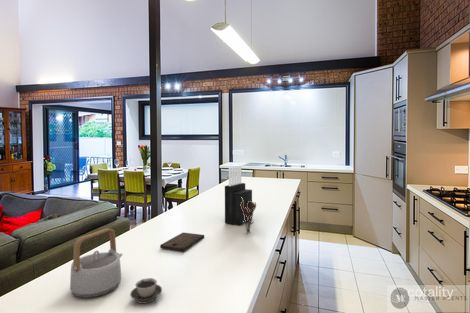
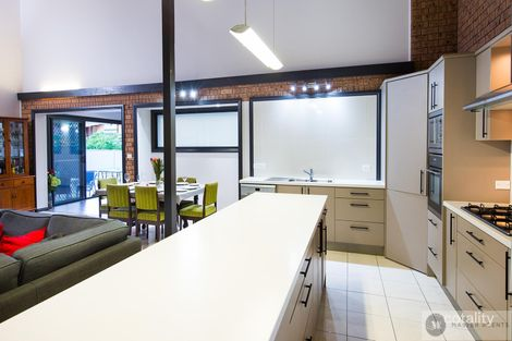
- cutting board (183, 241)
- cup (146, 290)
- utensil holder (247, 215)
- teapot (99, 258)
- knife block (240, 193)
